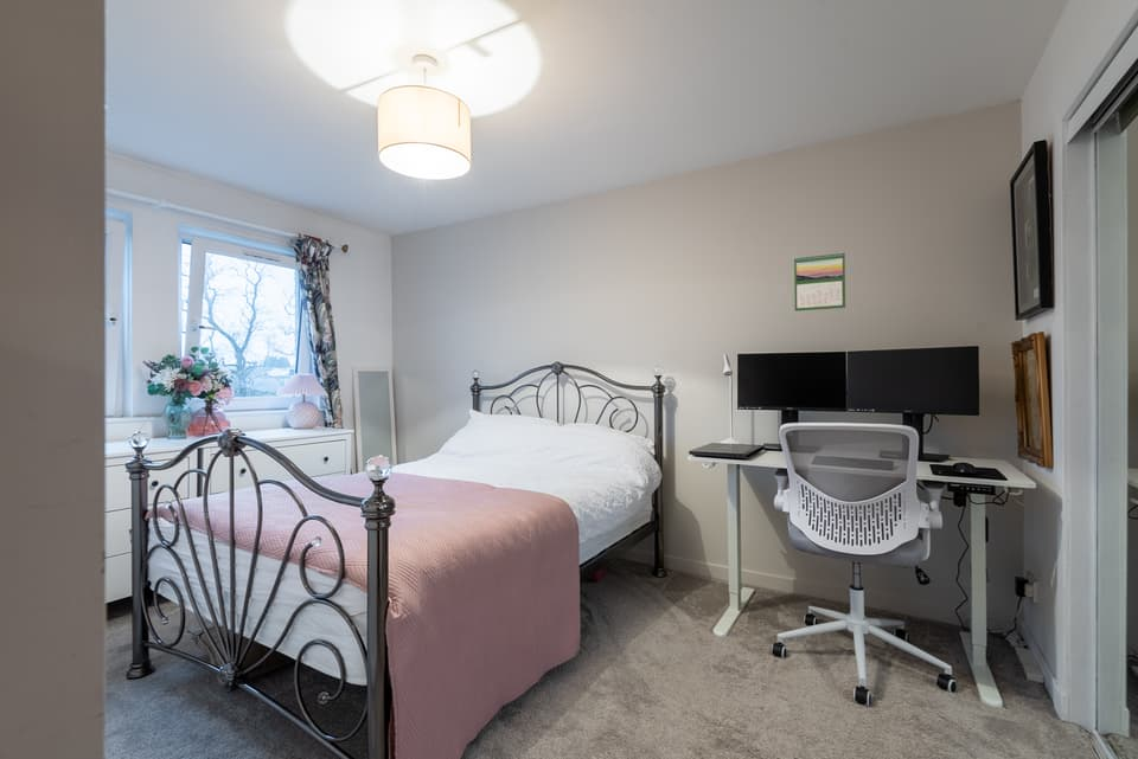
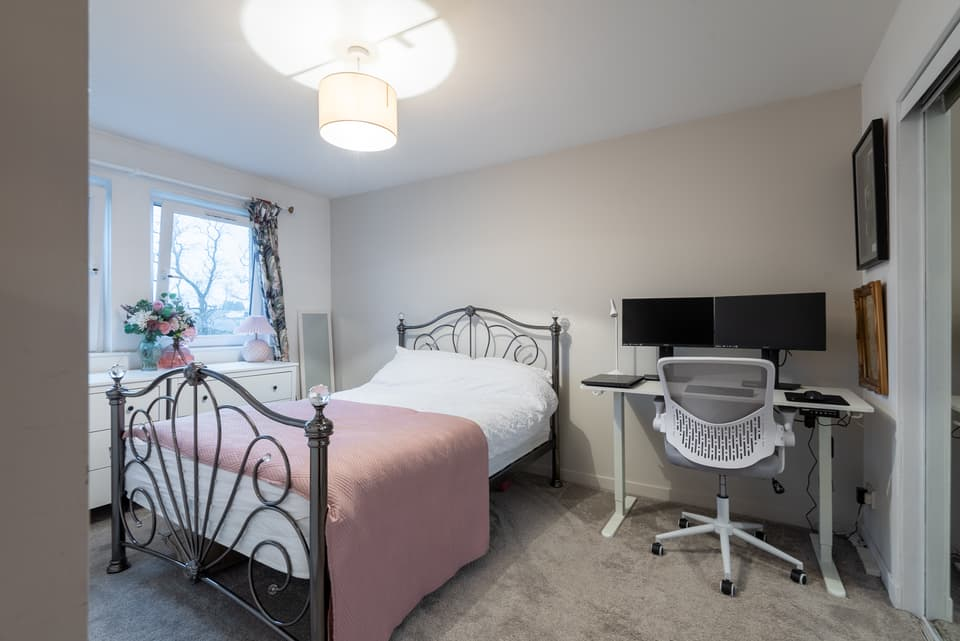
- calendar (819, 281)
